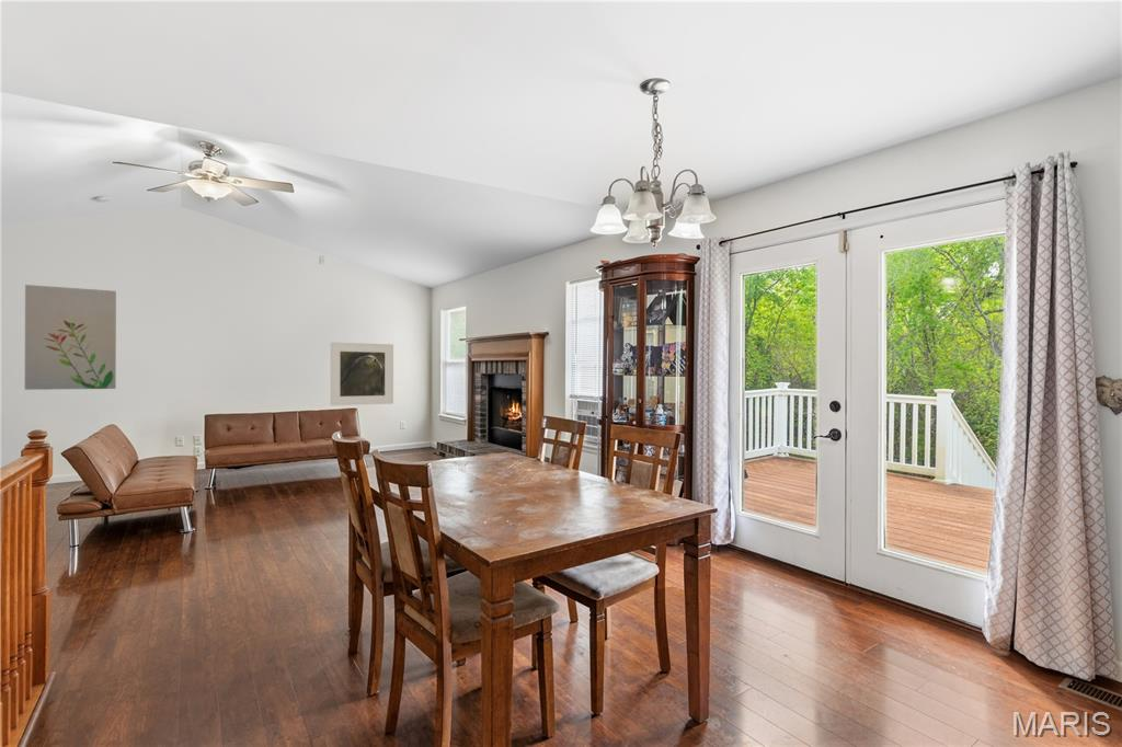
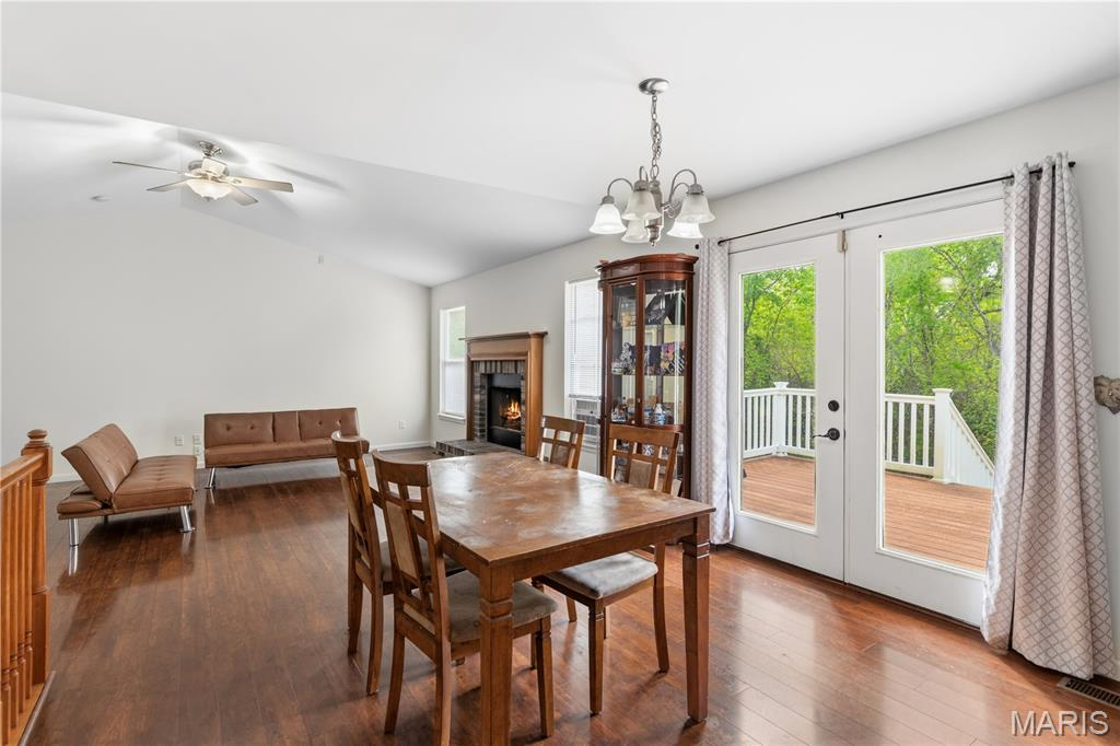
- wall art (71, 338)
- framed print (363, 373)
